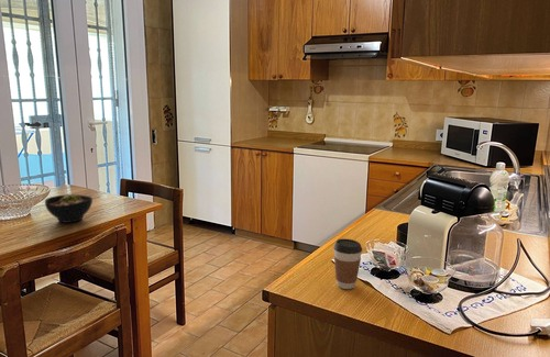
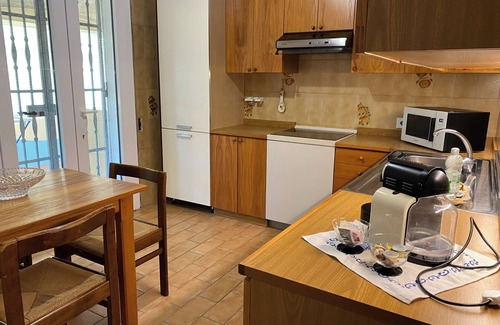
- bowl (69, 208)
- coffee cup (346, 264)
